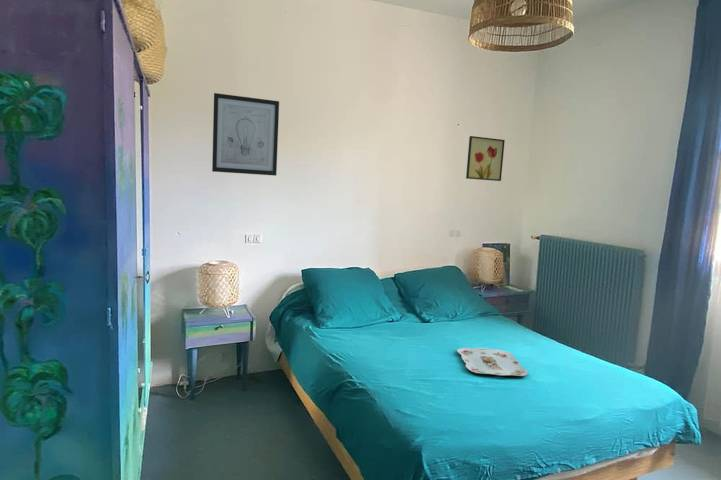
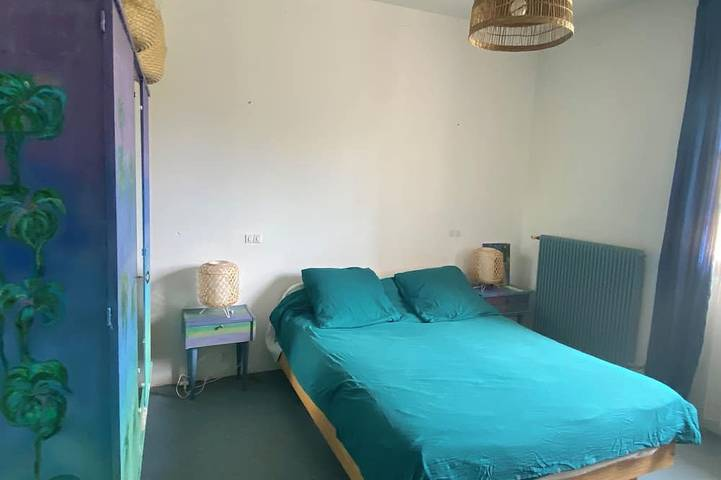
- wall art (484, 159)
- serving tray (490, 361)
- wall art (246, 135)
